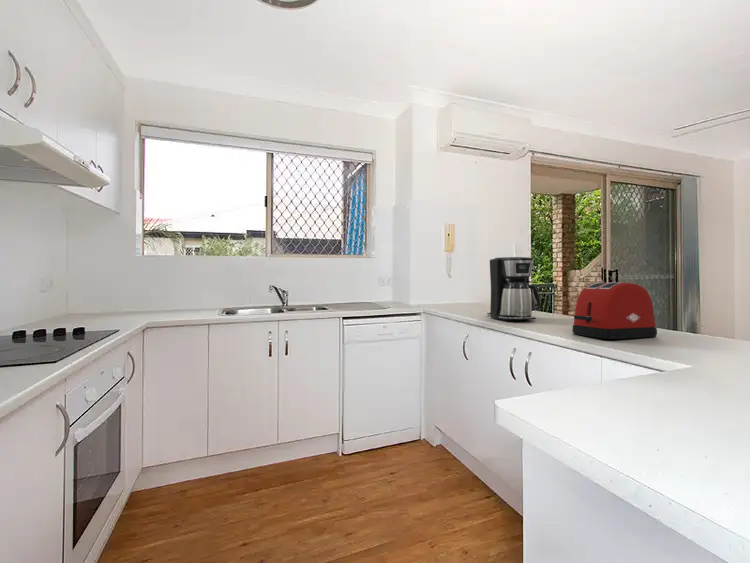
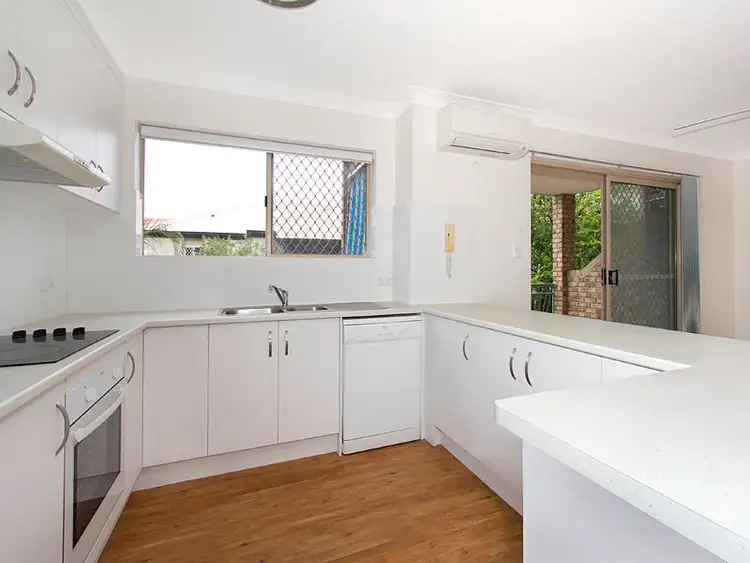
- toaster (613, 308)
- coffee maker (513, 287)
